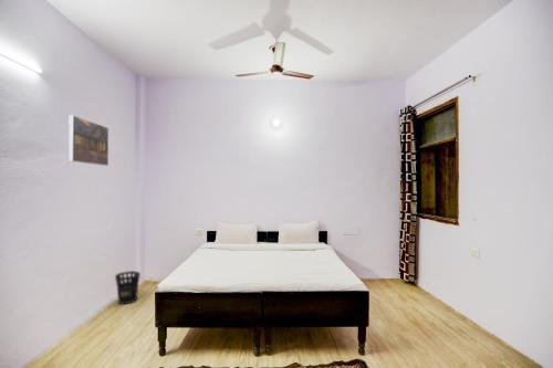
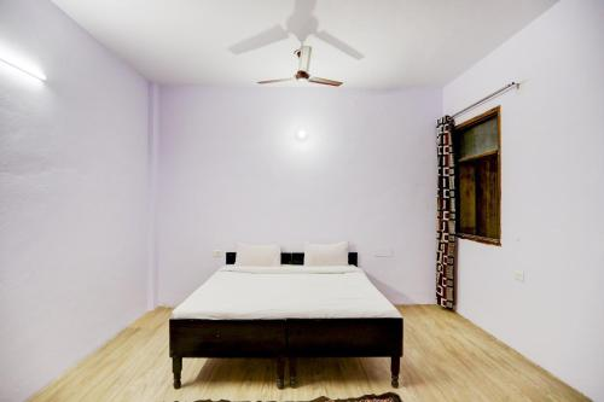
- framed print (91, 143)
- wastebasket (127, 287)
